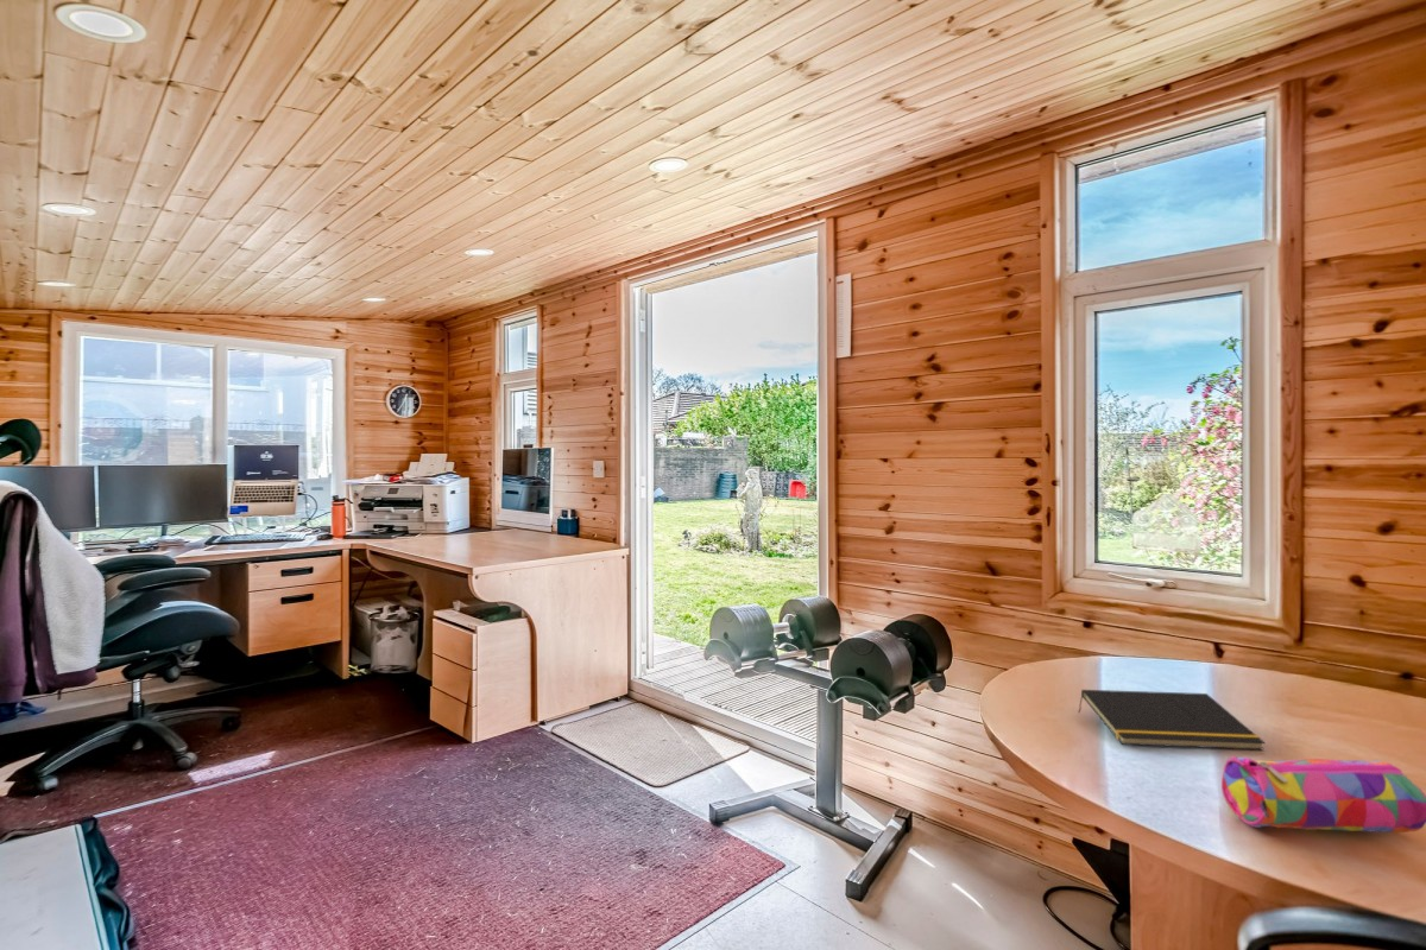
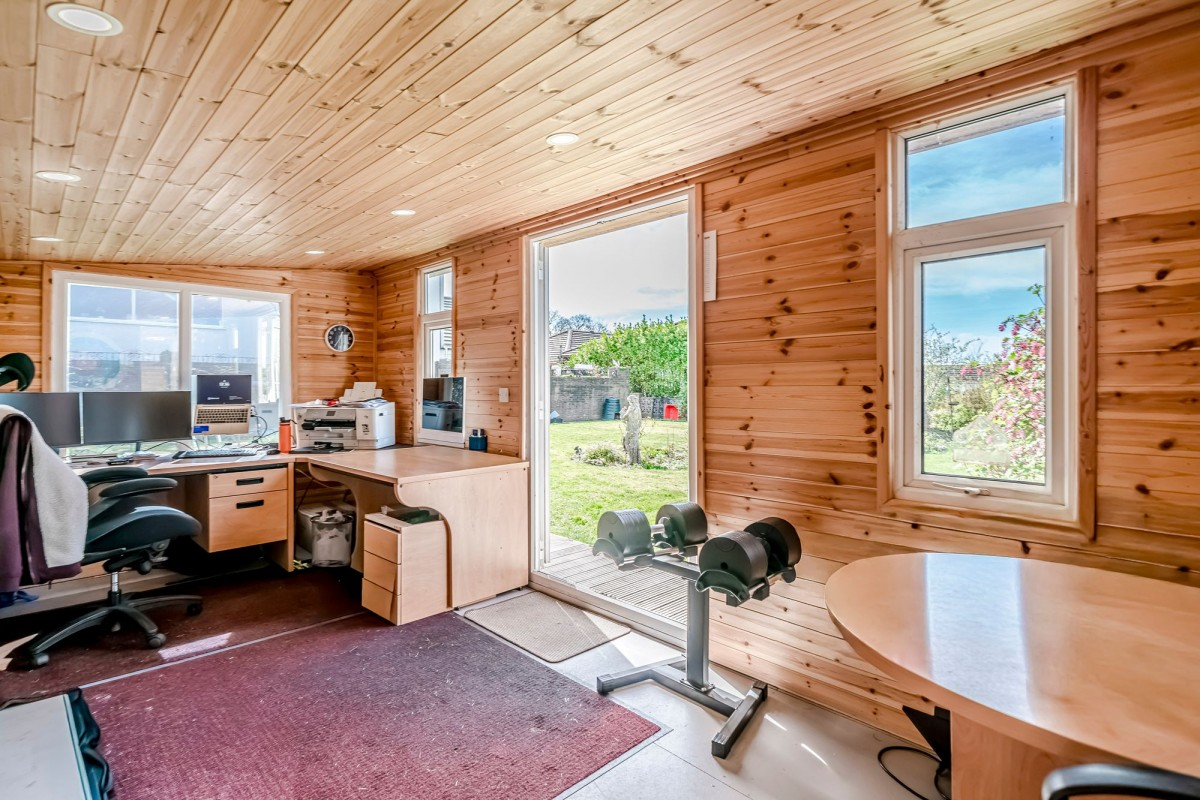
- pencil case (1318, 792)
- notepad (1166, 717)
